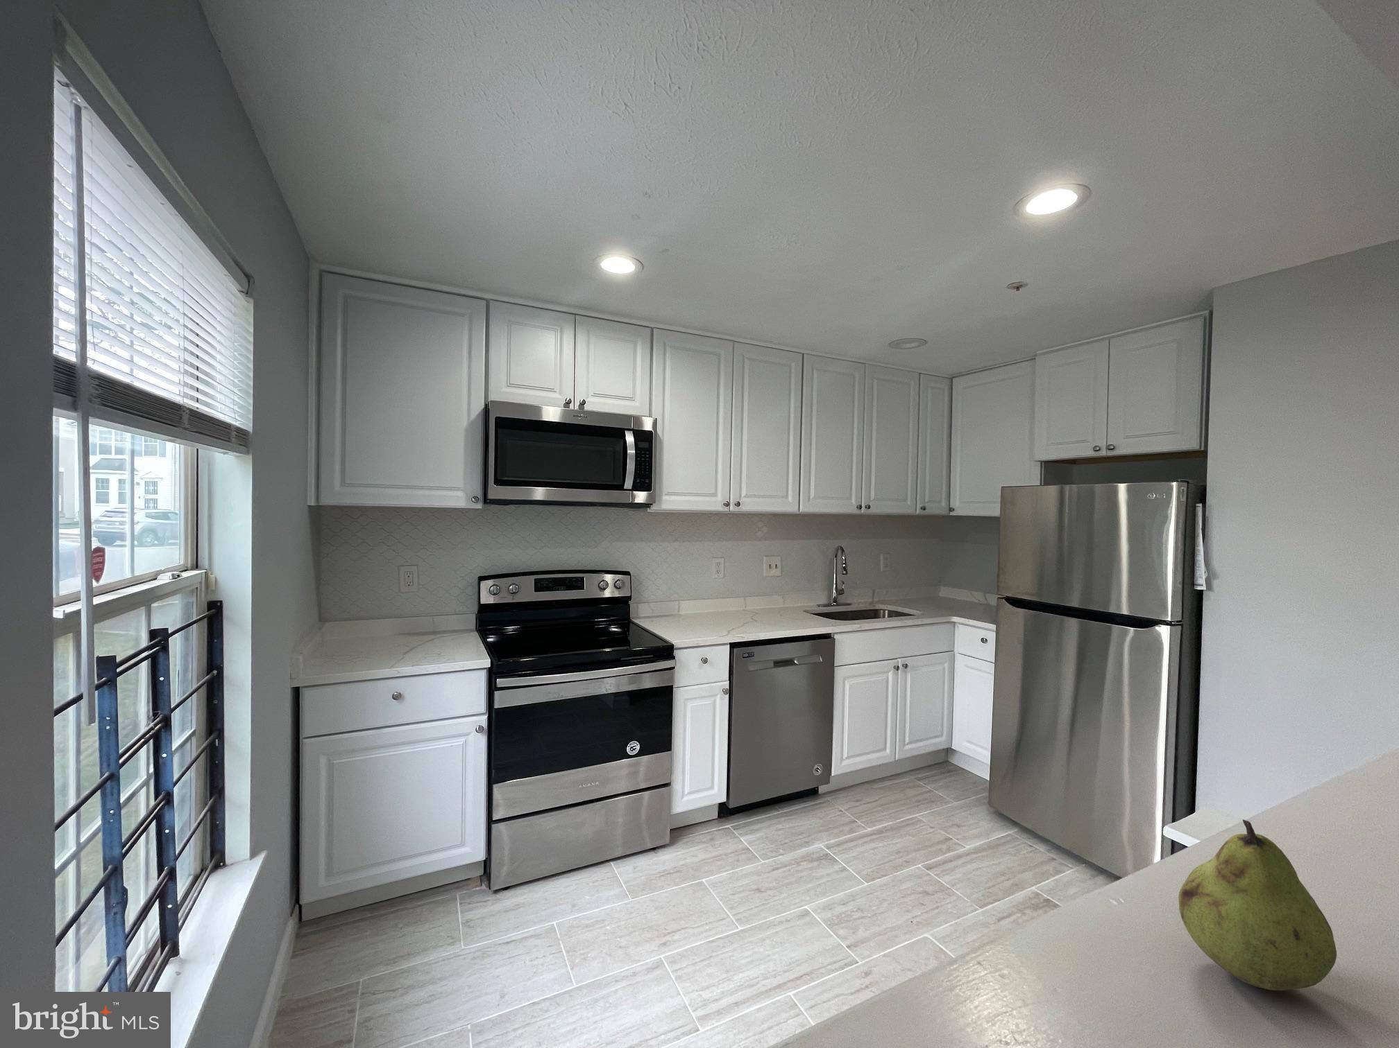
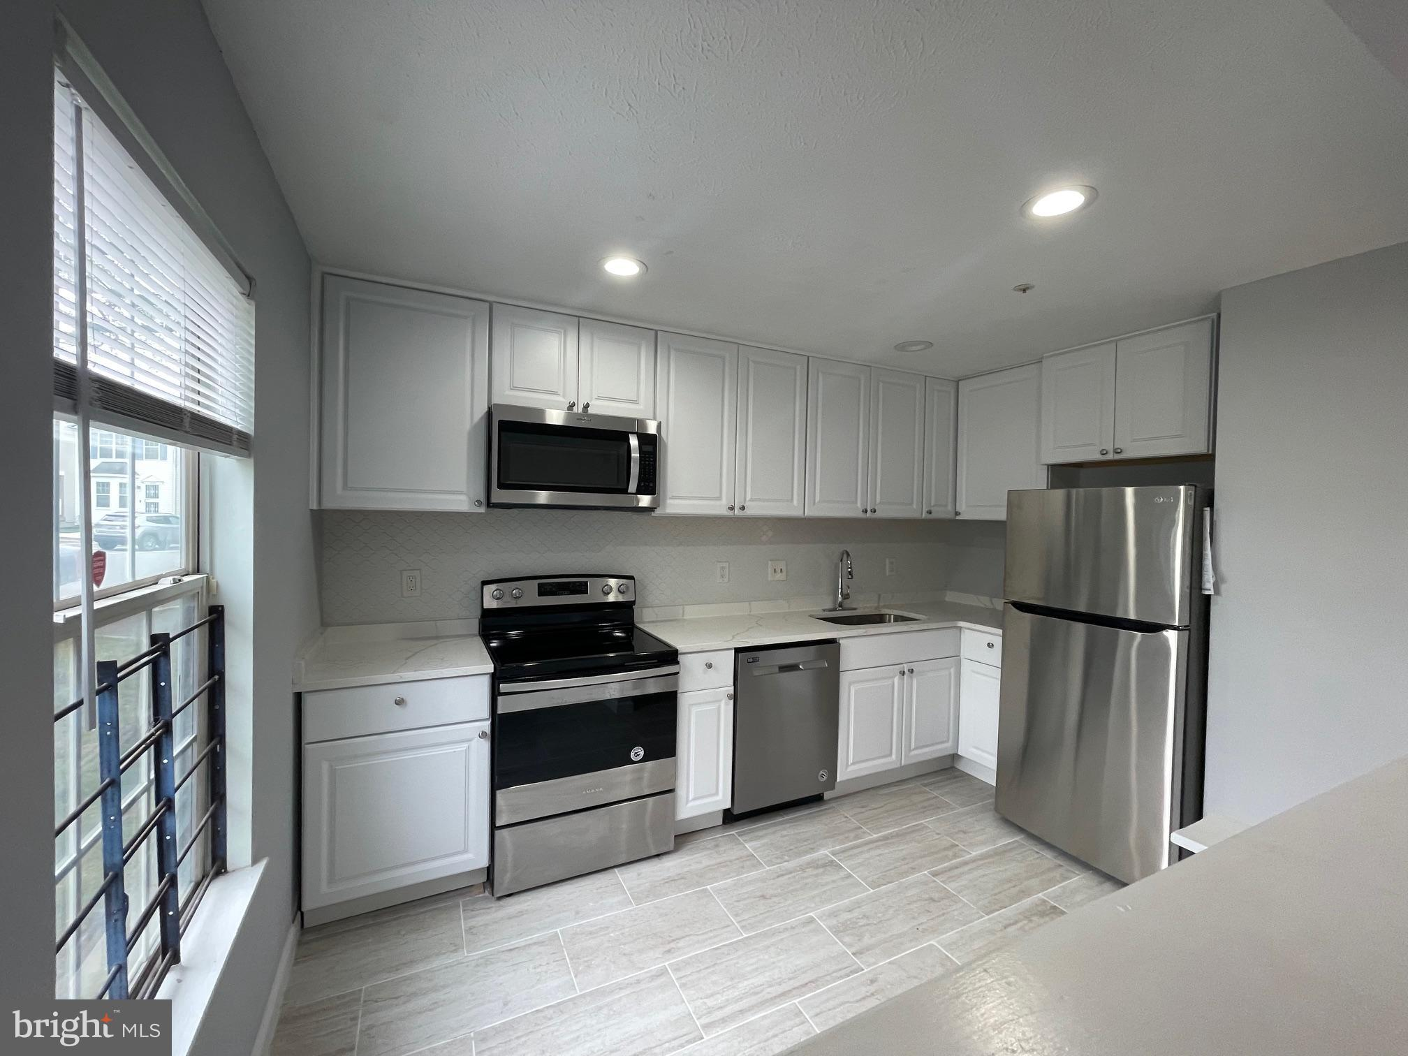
- fruit (1252, 895)
